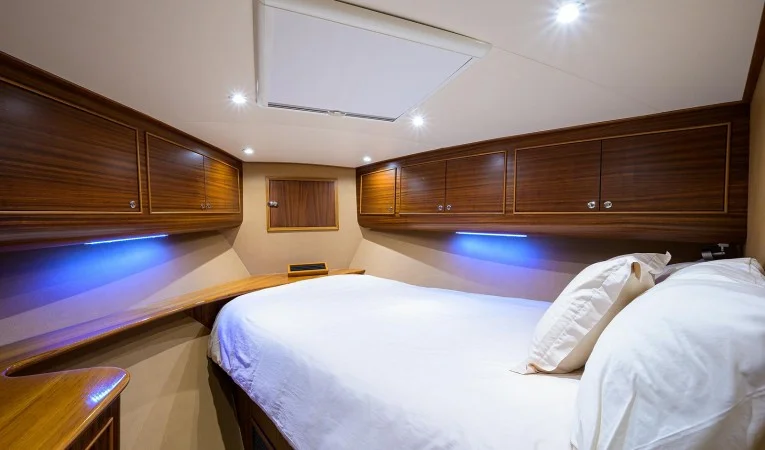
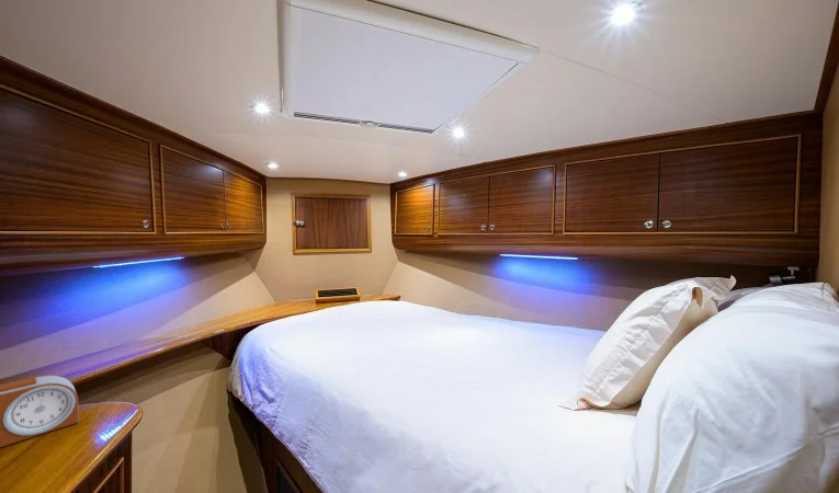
+ alarm clock (34, 404)
